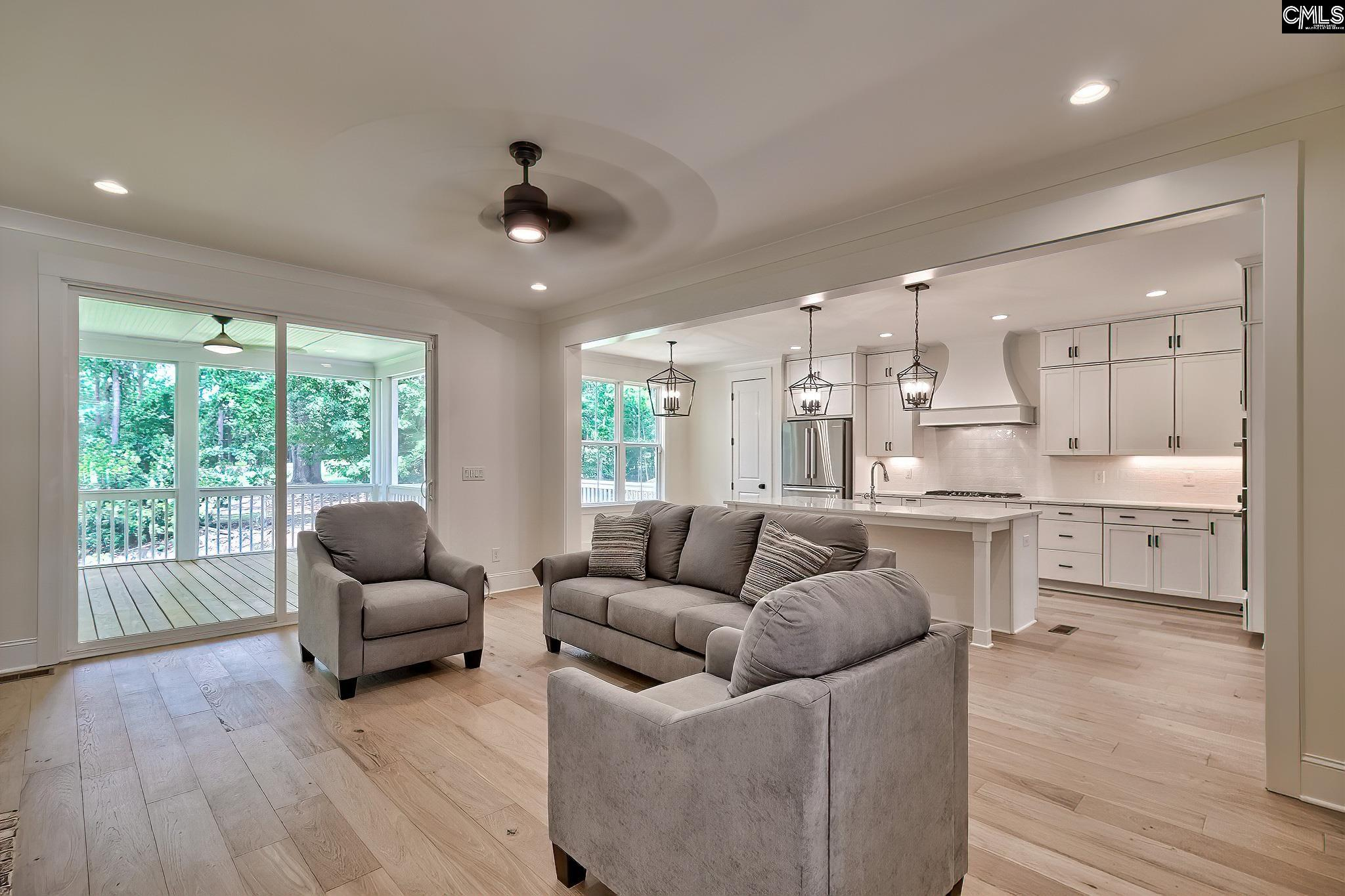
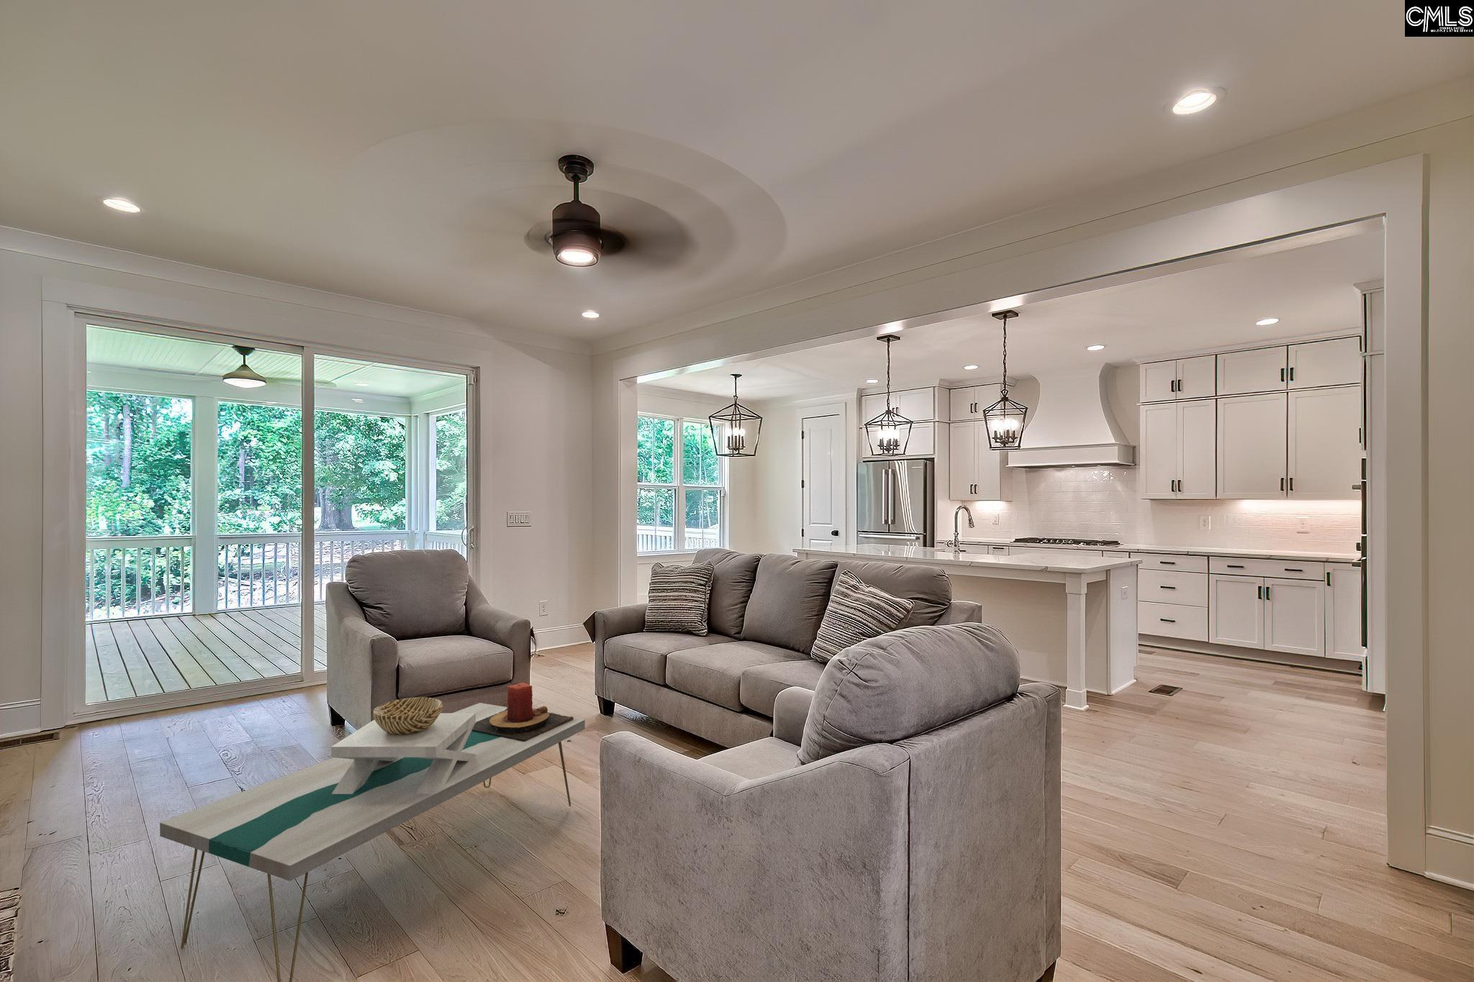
+ candle (518, 703)
+ decorative bowl (408, 739)
+ coffee table (411, 813)
